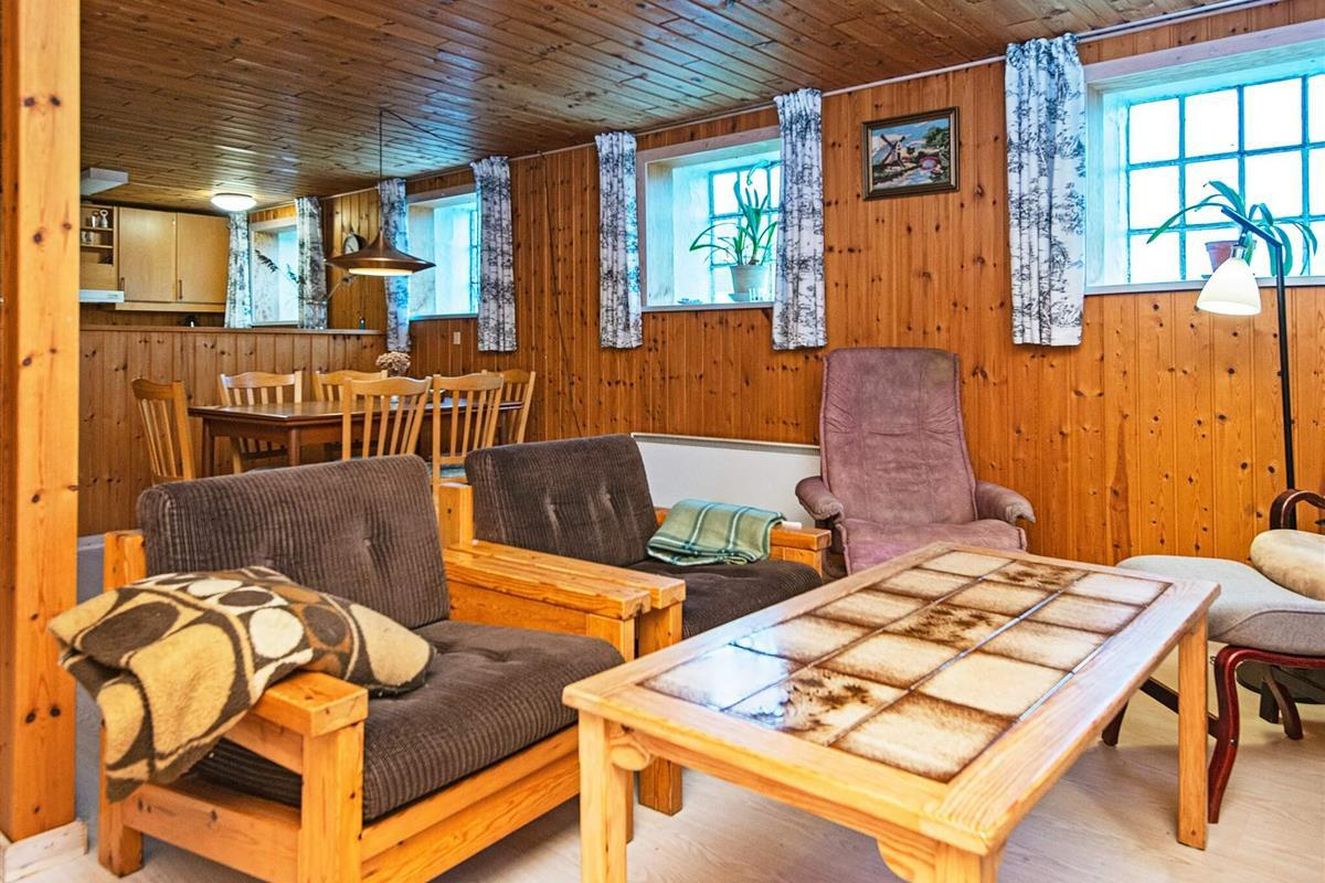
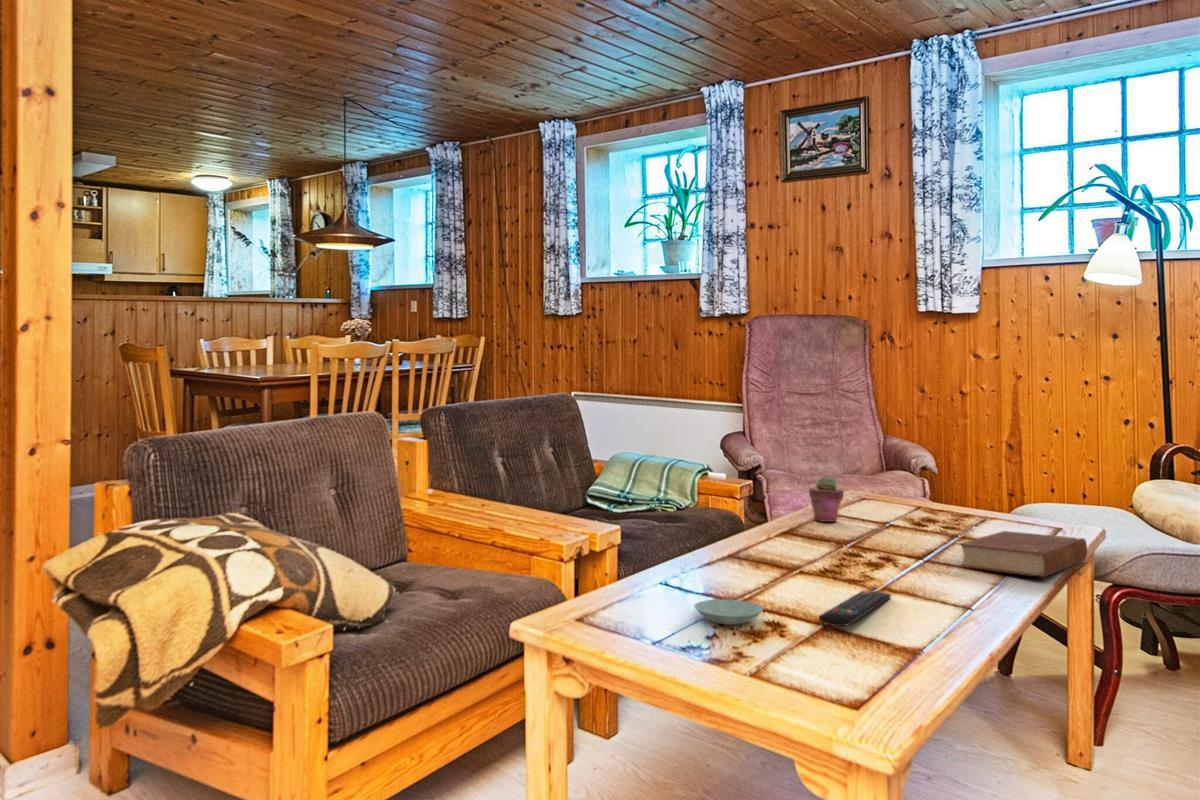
+ potted succulent (826, 498)
+ book (1023, 552)
+ saucer (728, 613)
+ remote control (857, 607)
